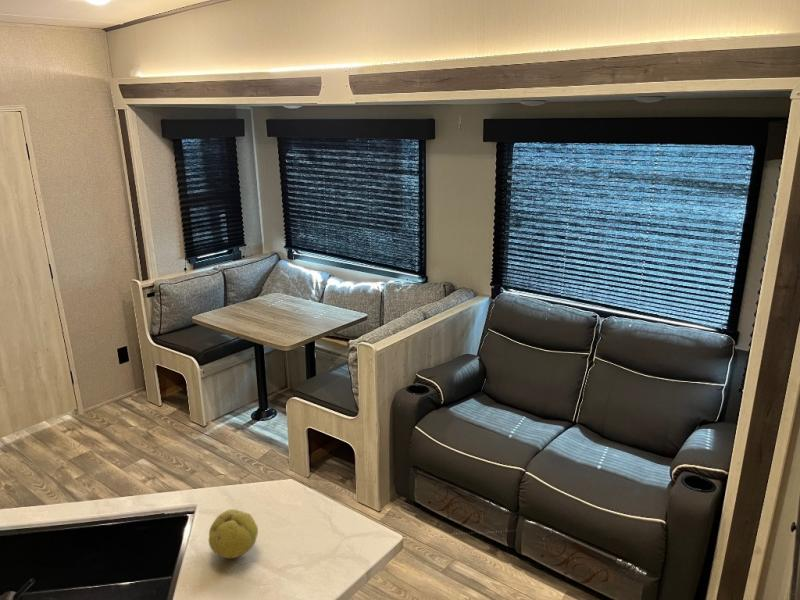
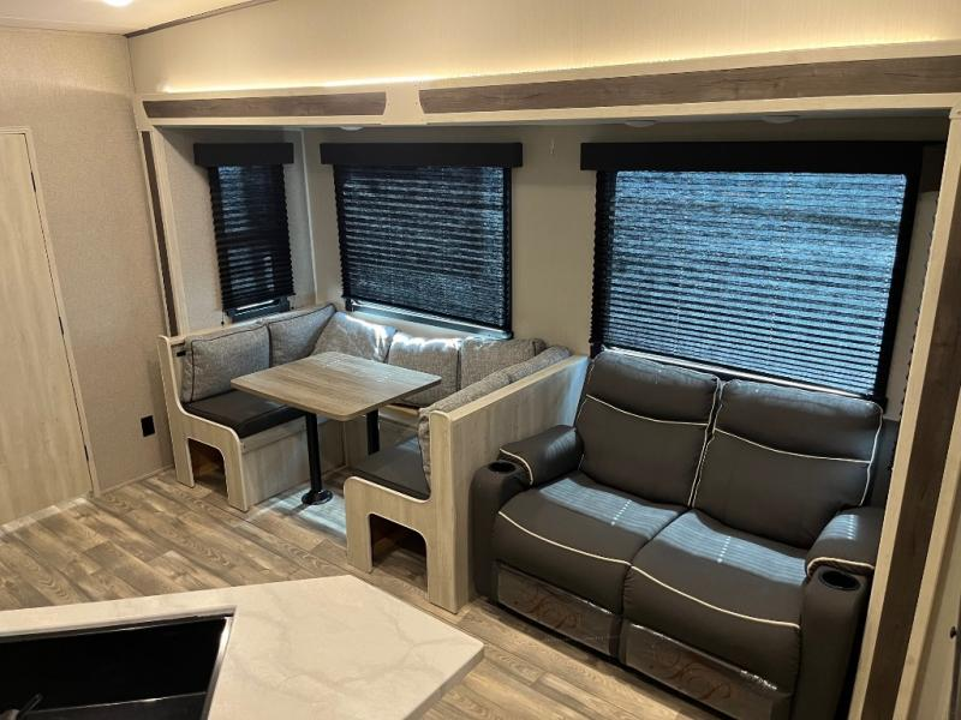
- fruit (233, 534)
